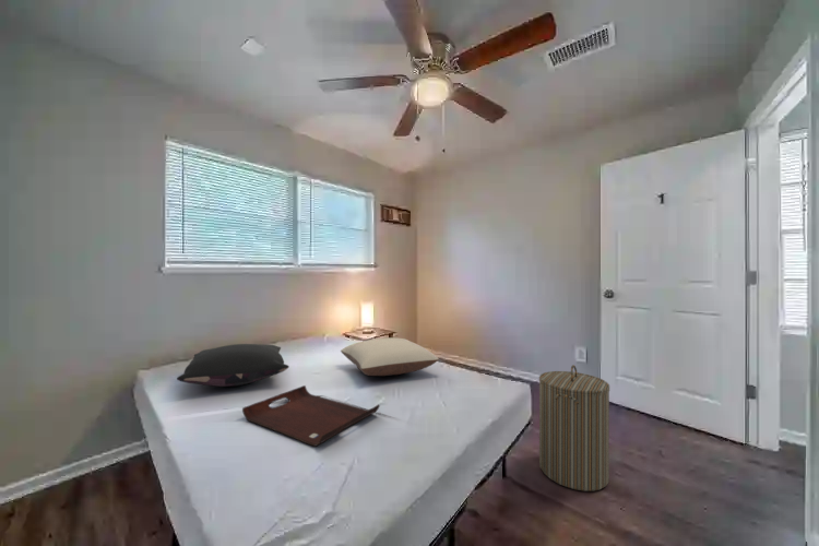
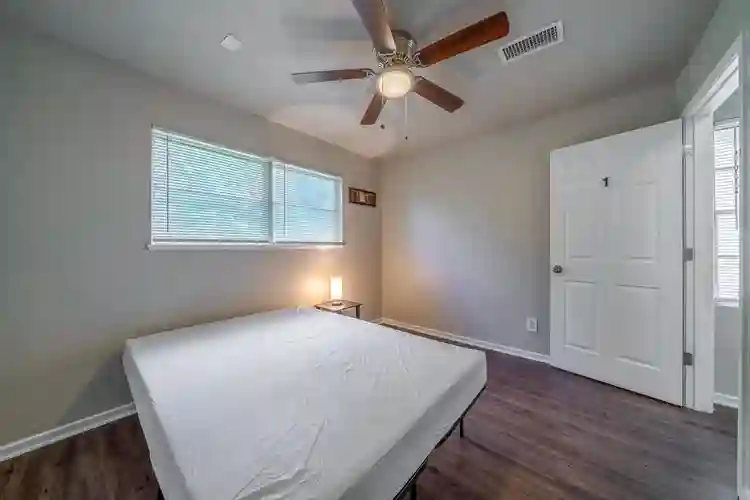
- pillow (238, 361)
- laundry hamper (572, 418)
- pillow (387, 356)
- serving tray (311, 411)
